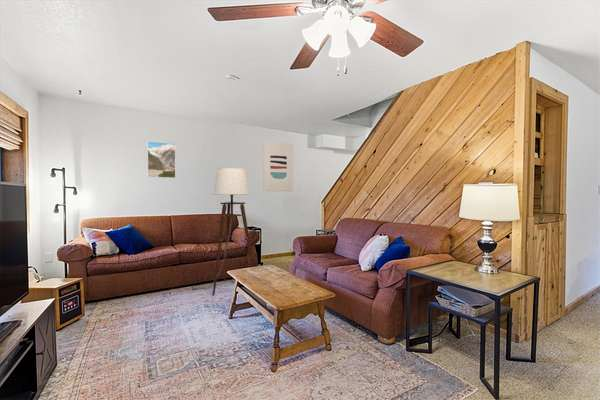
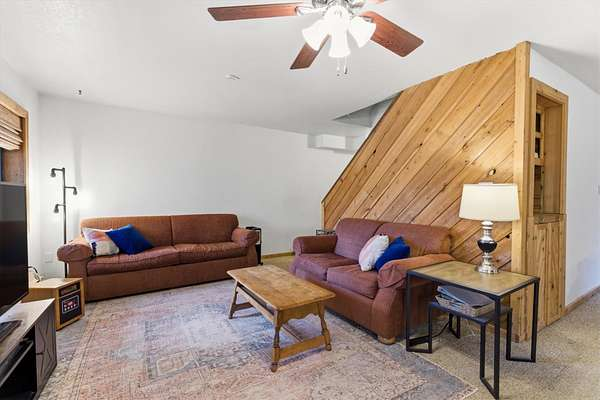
- wall art (278, 167)
- floor lamp (223, 228)
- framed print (161, 160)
